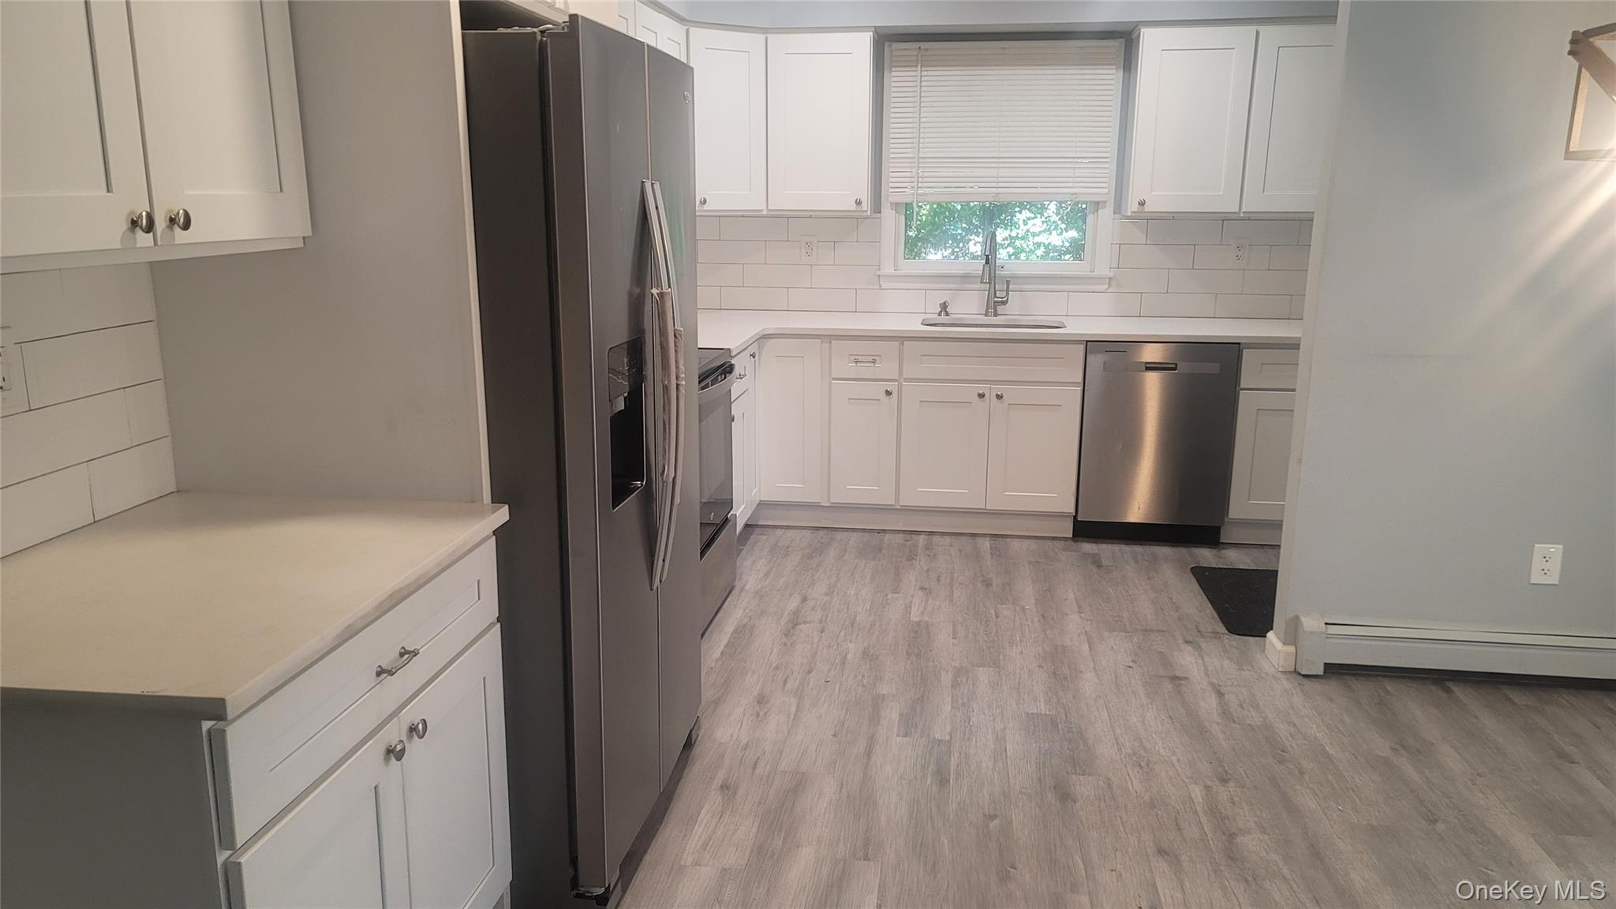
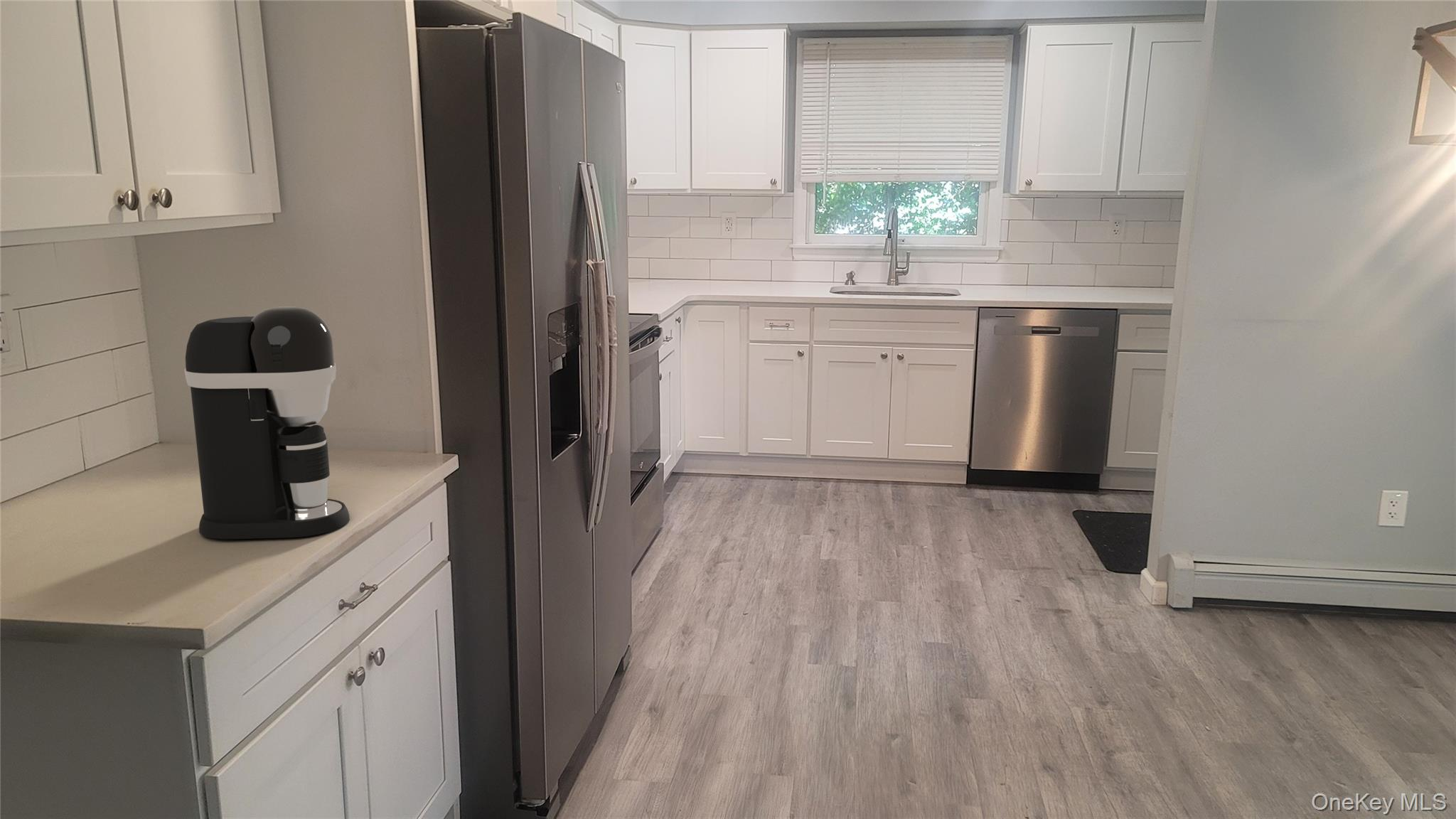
+ coffee maker (266, 418)
